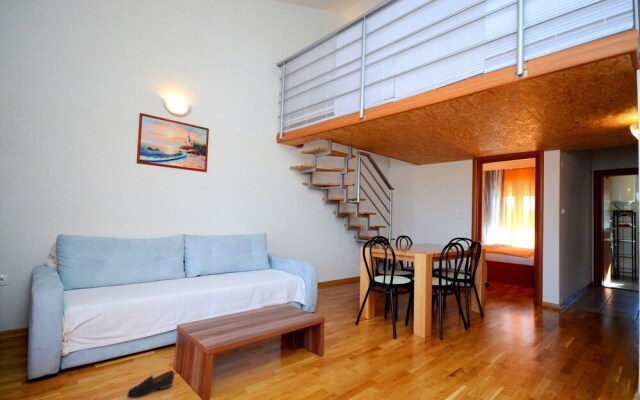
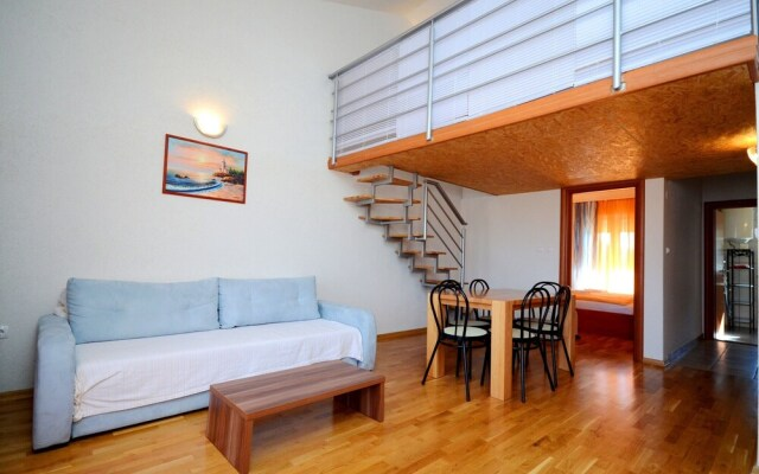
- shoe (151, 382)
